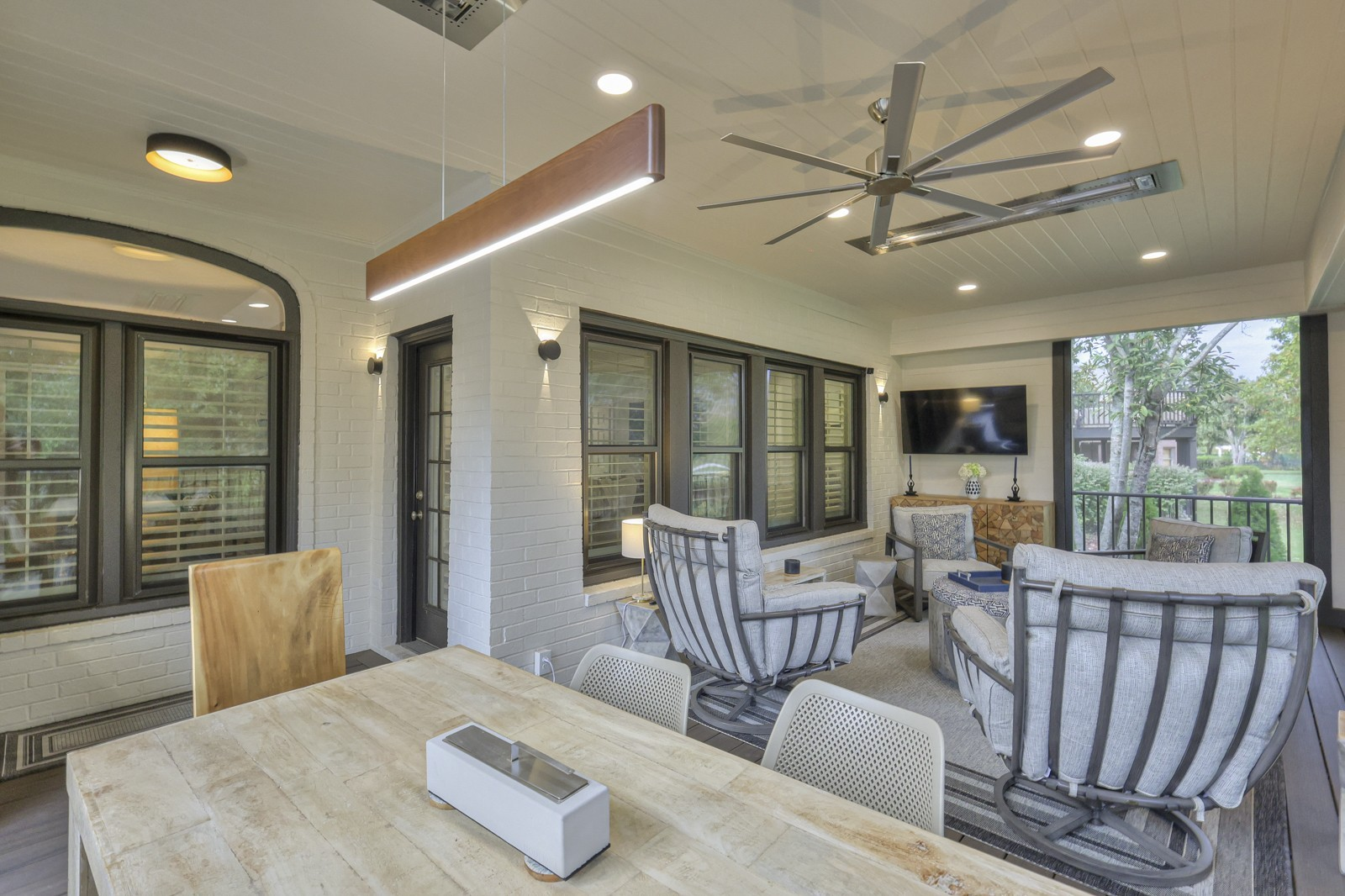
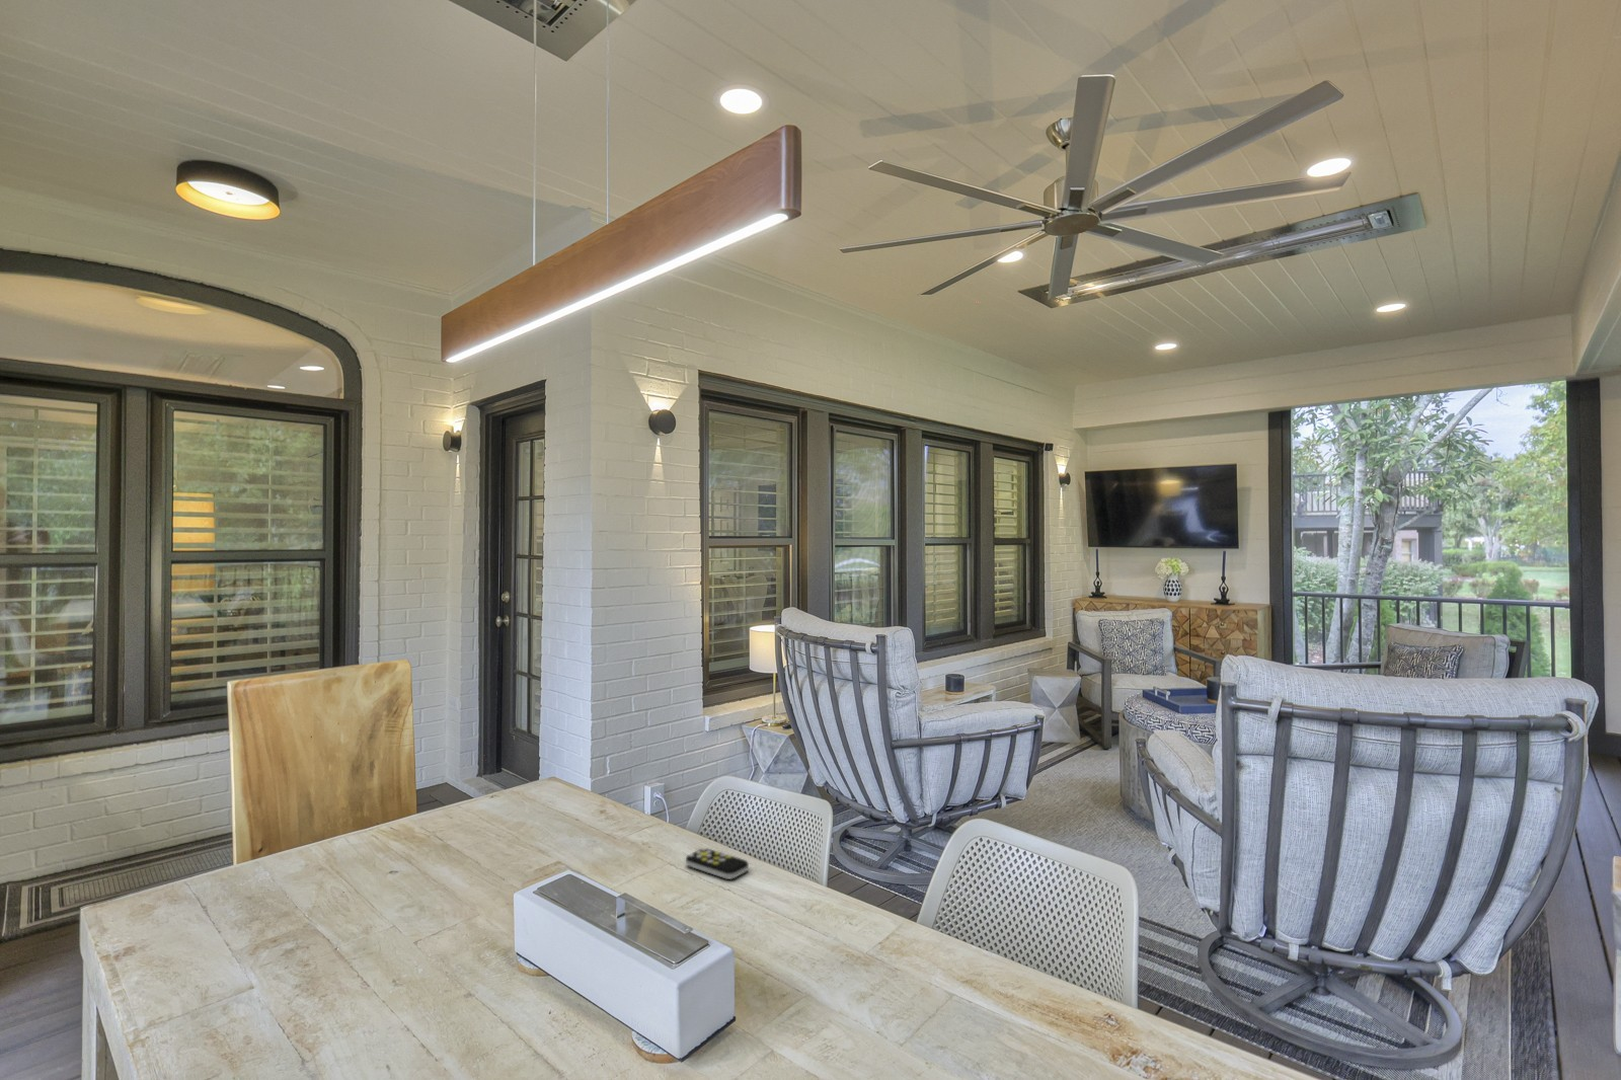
+ remote control (716, 862)
